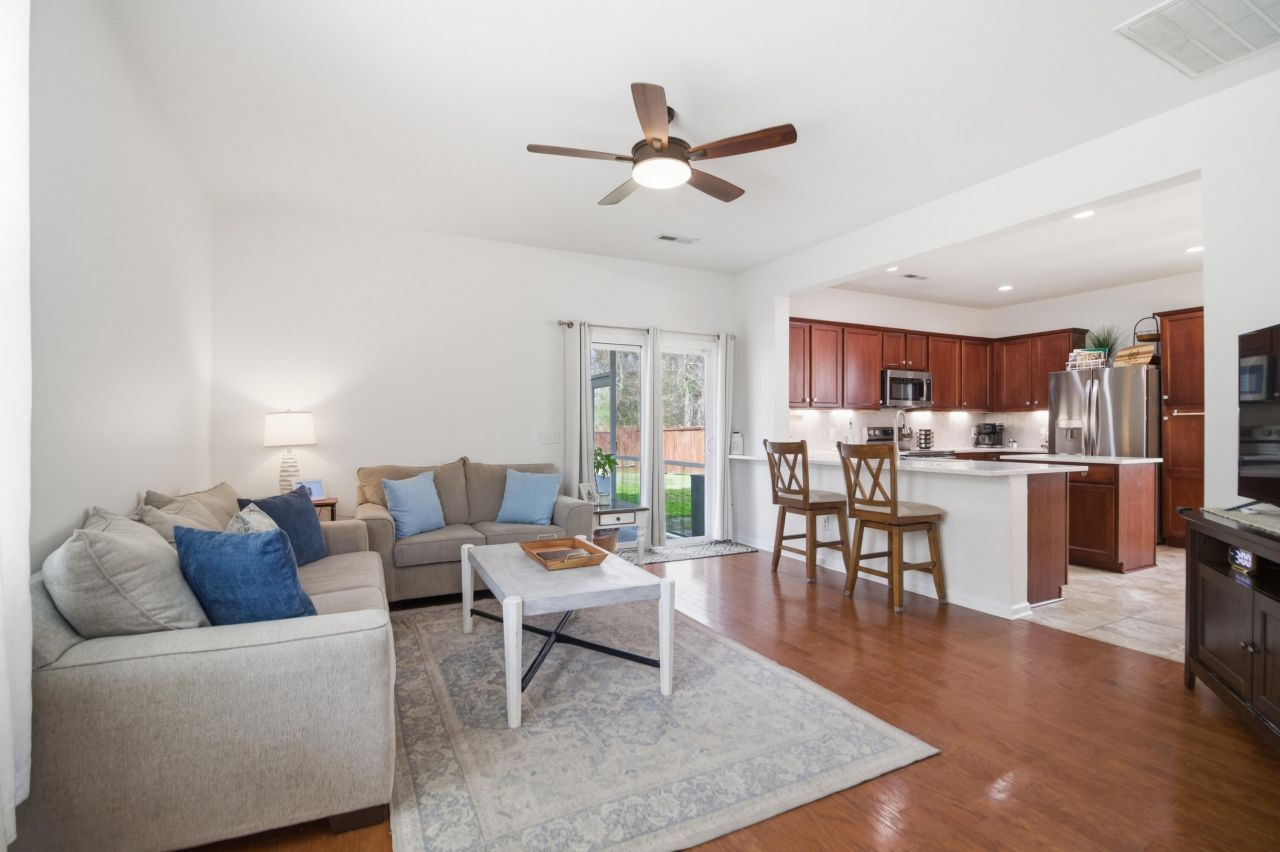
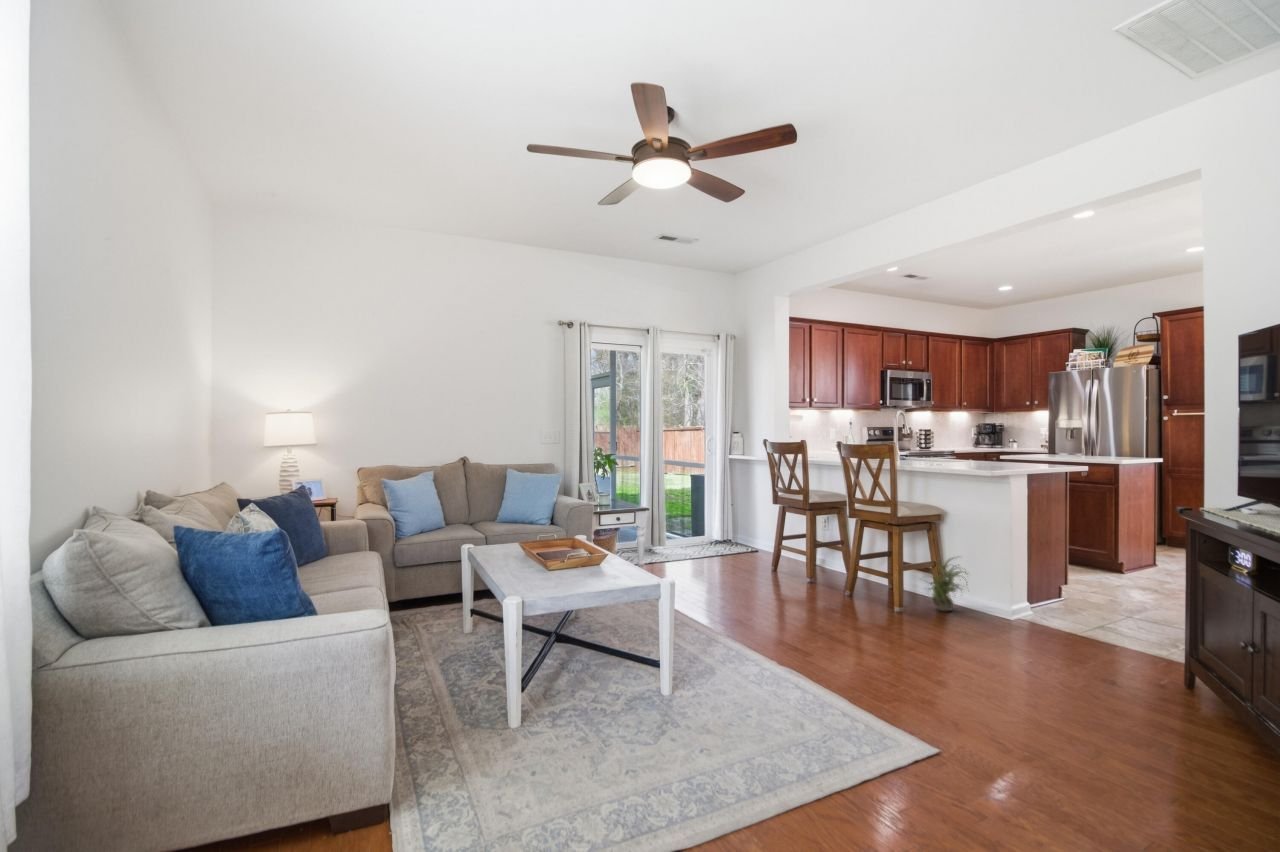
+ potted plant (947, 583)
